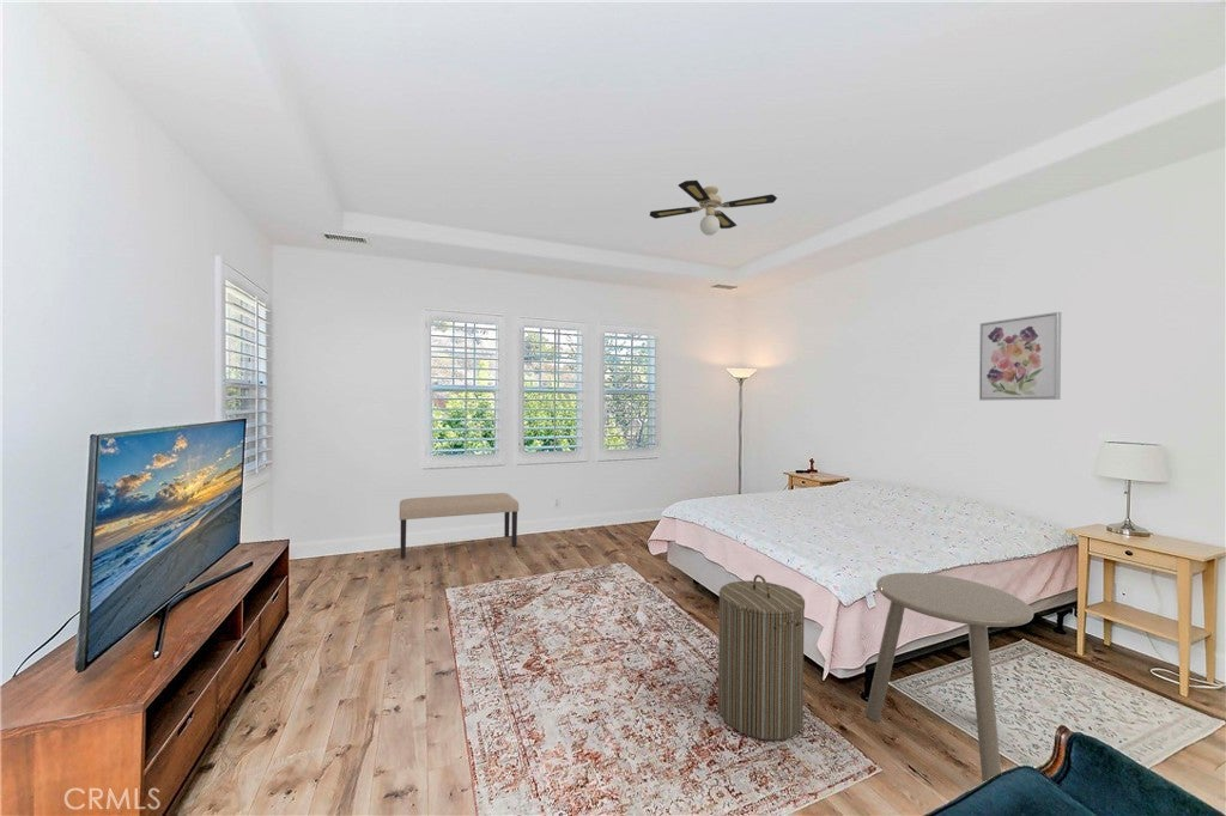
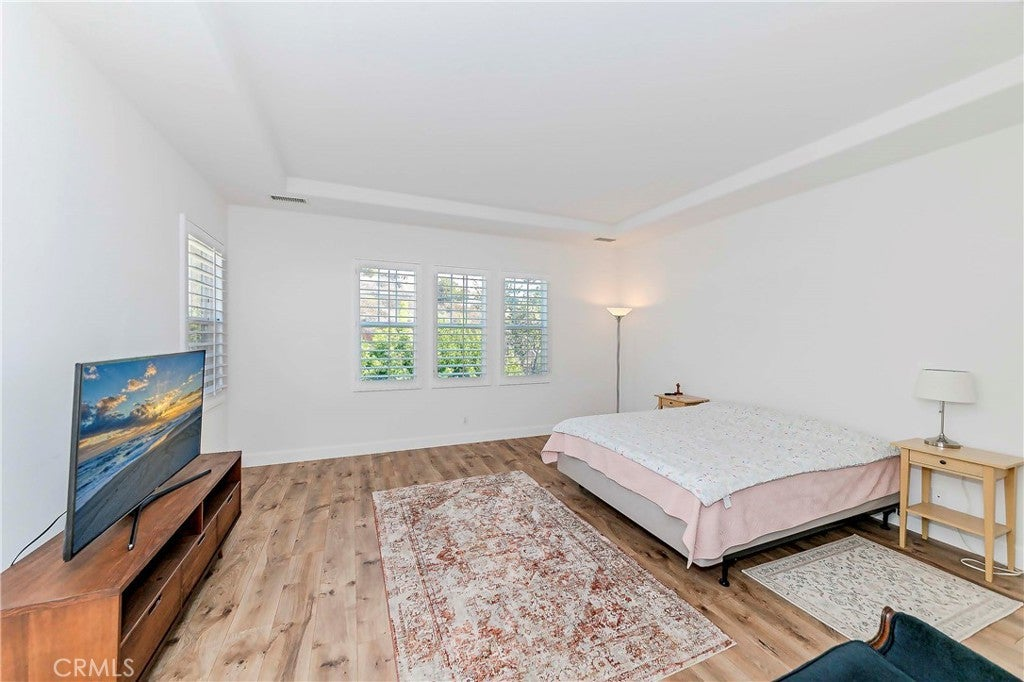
- ceiling fan (710, 212)
- wall art (1016, 359)
- side table (971, 660)
- bench (459, 514)
- laundry hamper (760, 645)
